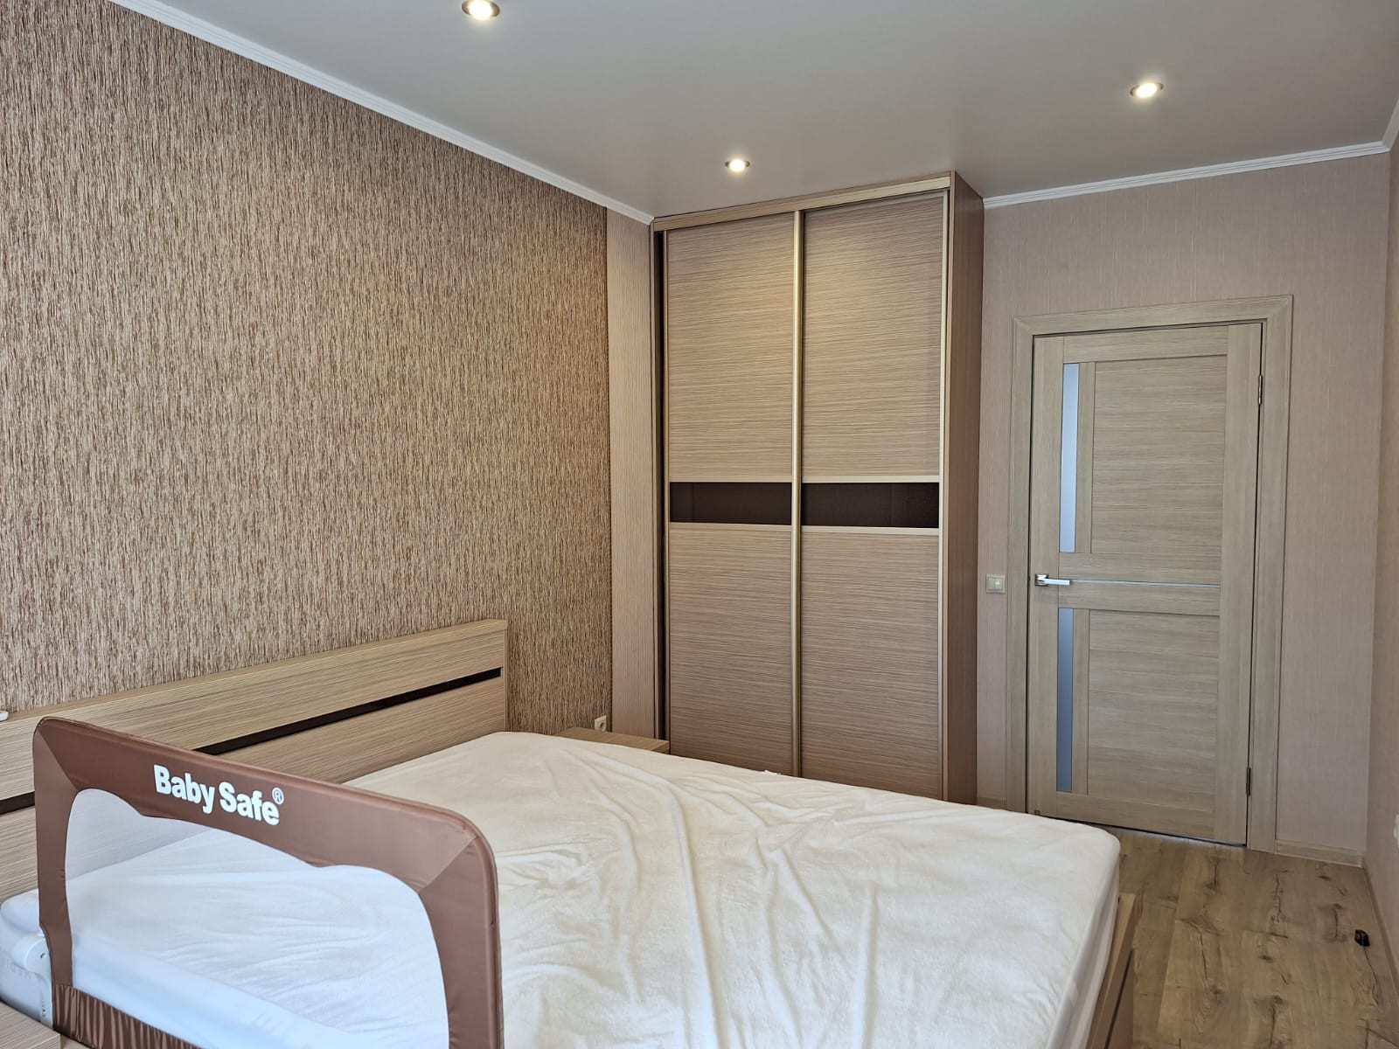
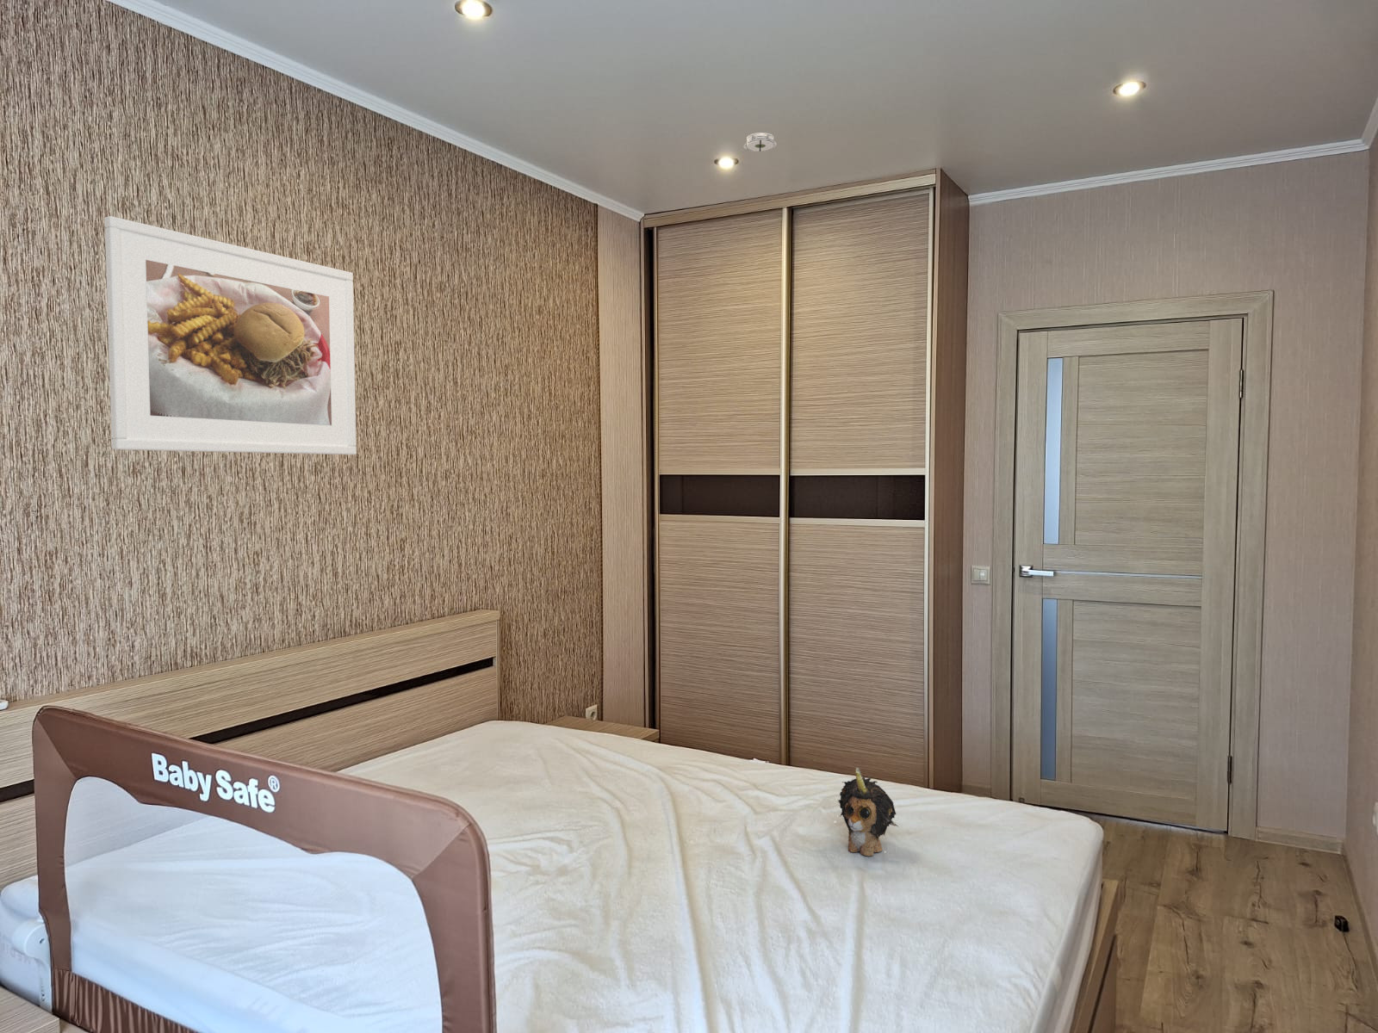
+ smoke detector (758, 142)
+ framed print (246, 350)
+ plush toy (867, 806)
